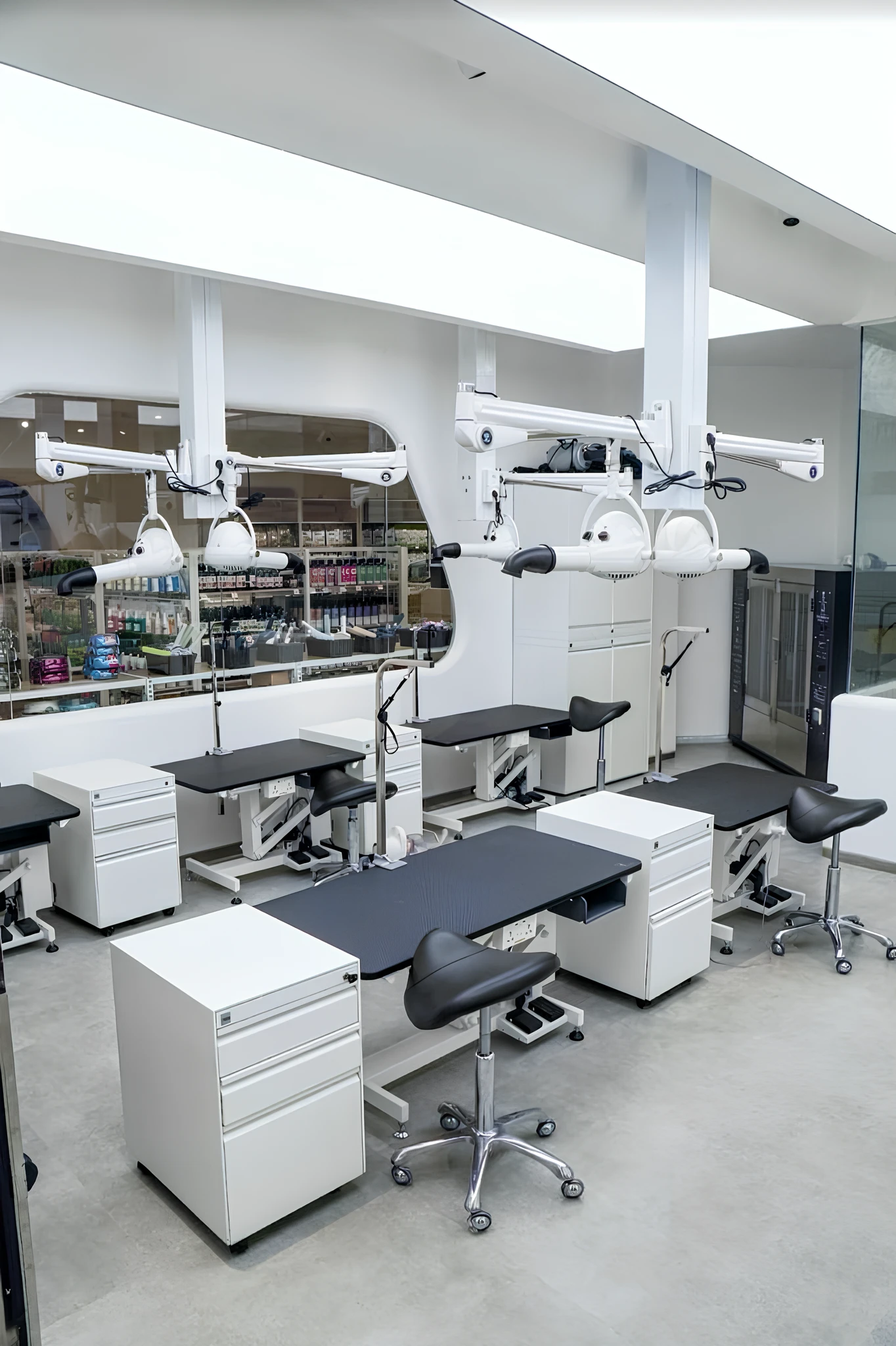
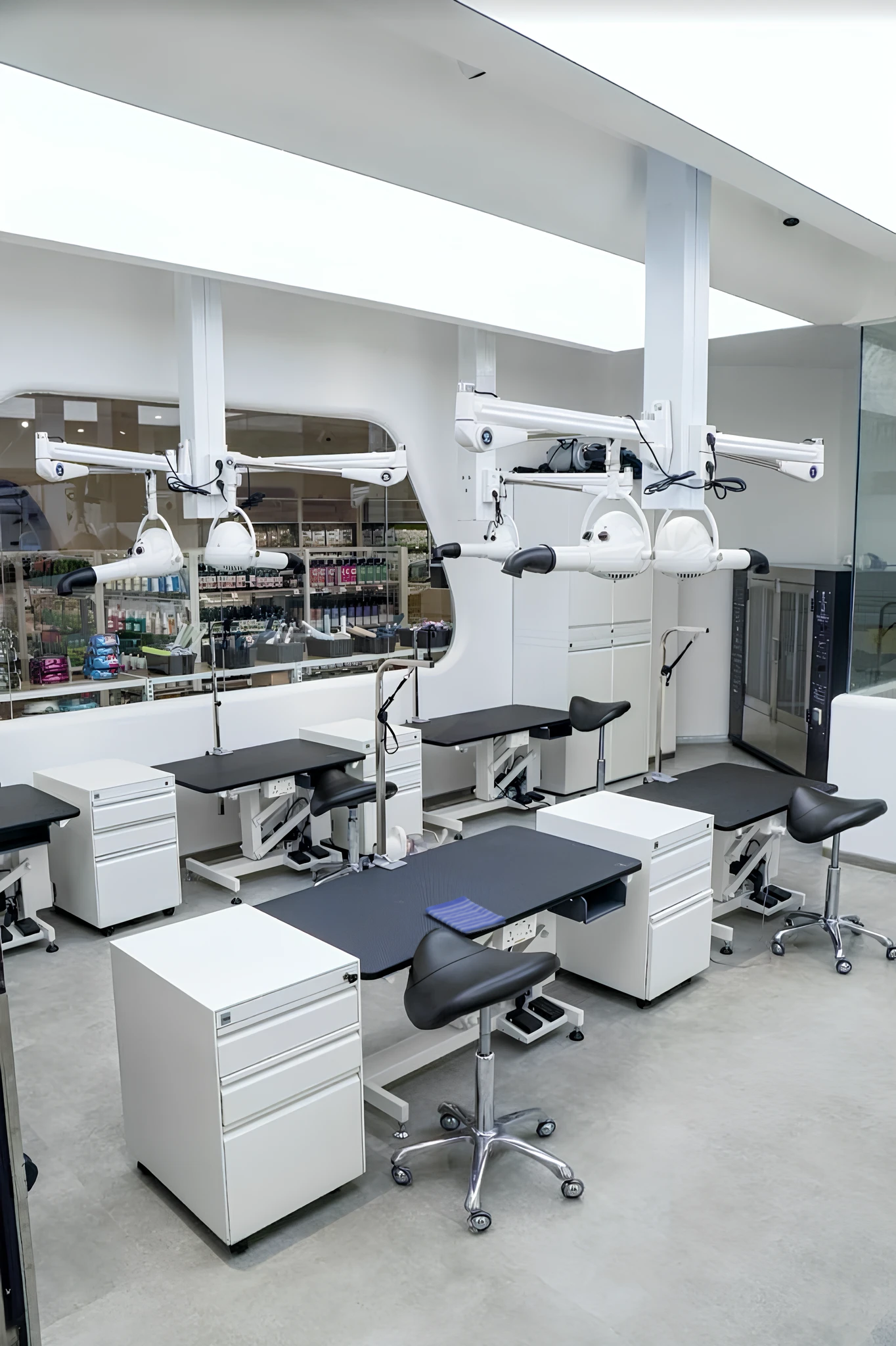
+ dish towel (464, 914)
